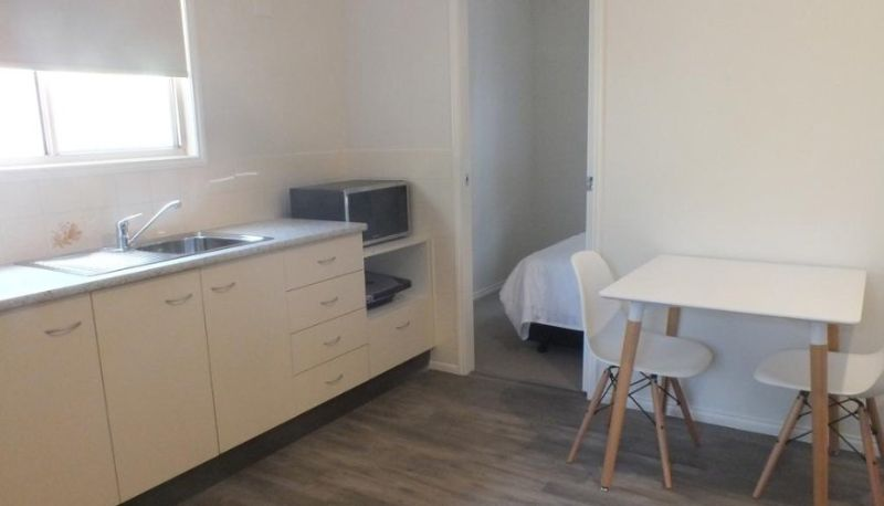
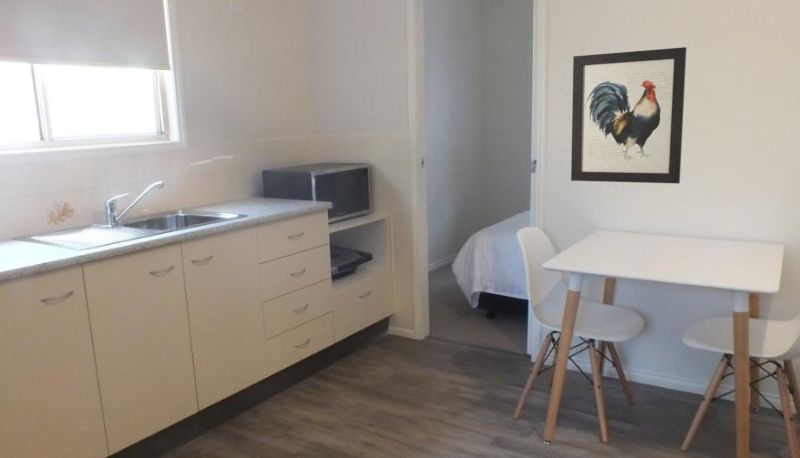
+ wall art (625, 118)
